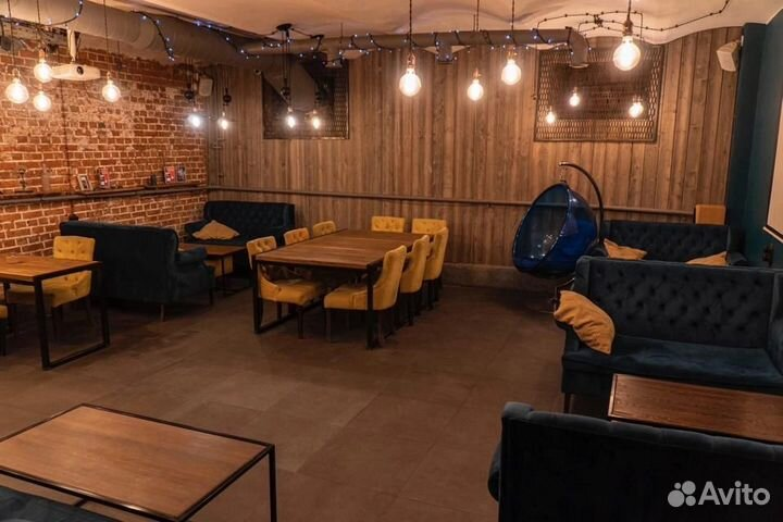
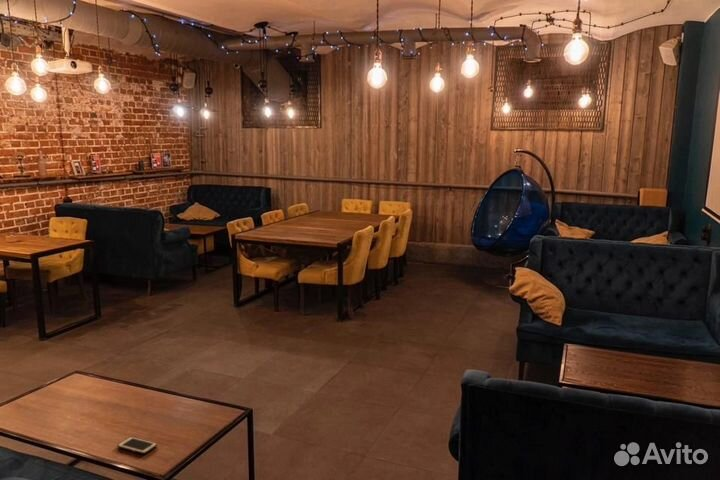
+ cell phone (137, 445)
